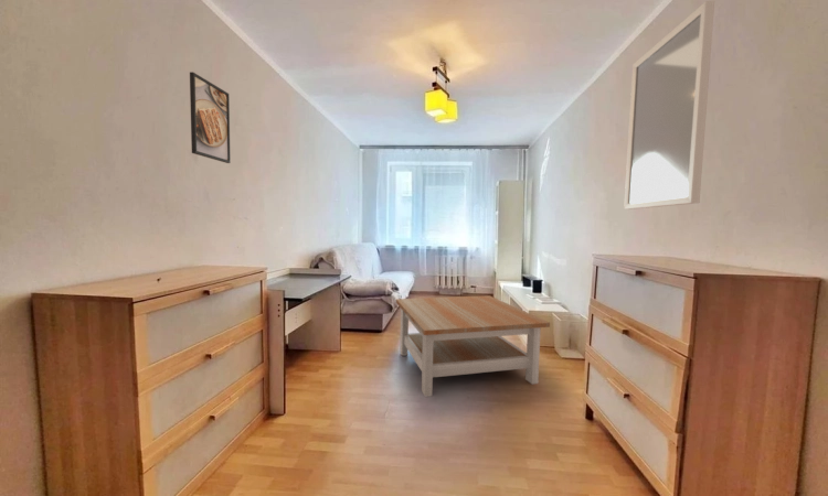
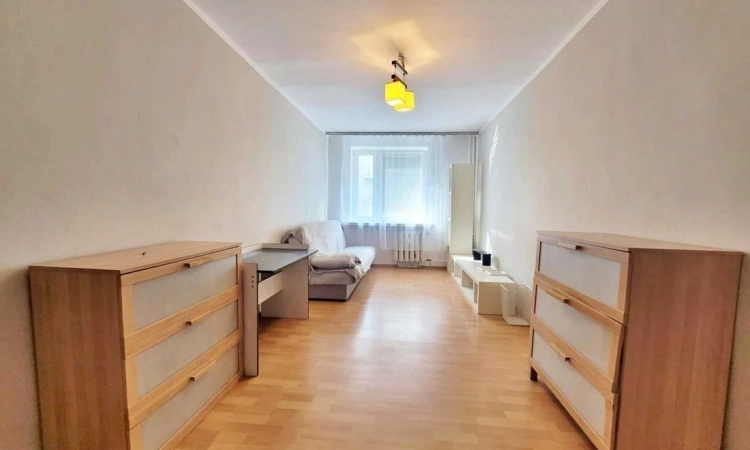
- coffee table (463, 337)
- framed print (211, 121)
- home mirror (661, 123)
